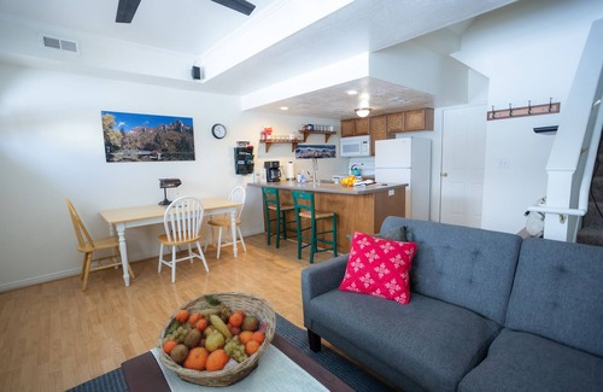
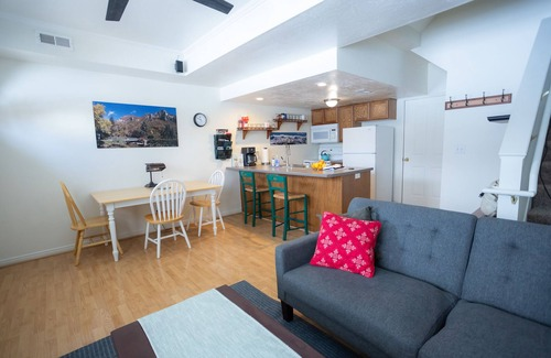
- fruit basket (218, 335)
